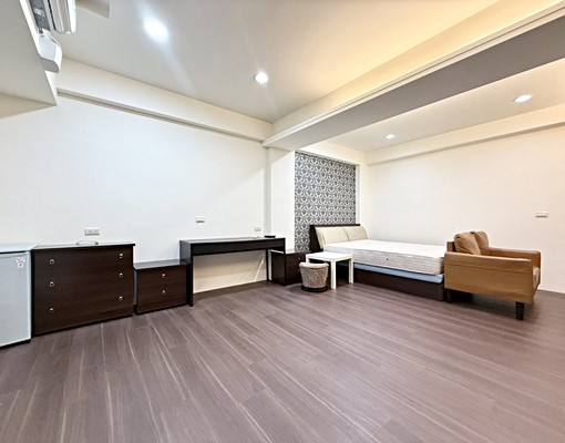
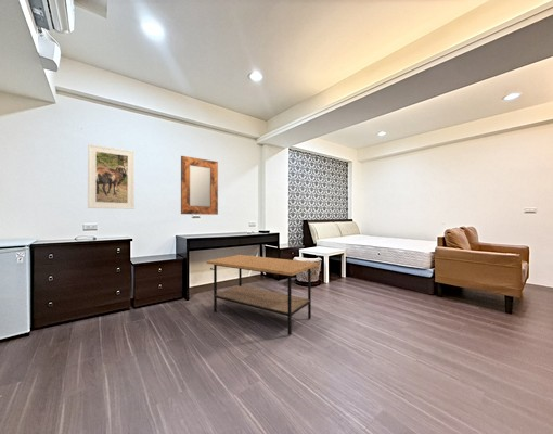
+ coffee table (260, 290)
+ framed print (112, 178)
+ home mirror (200, 187)
